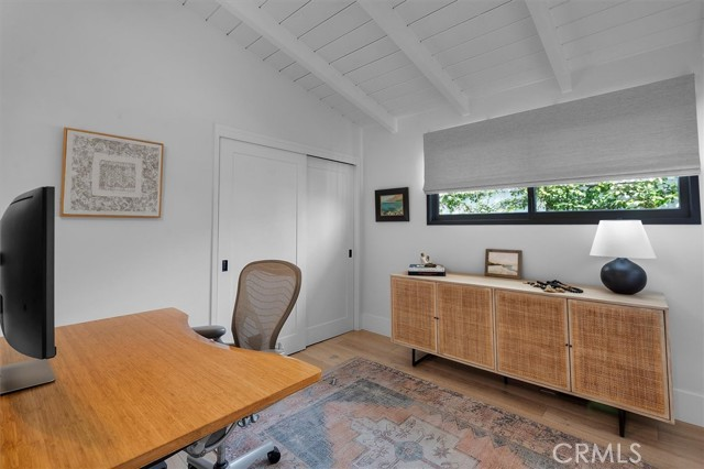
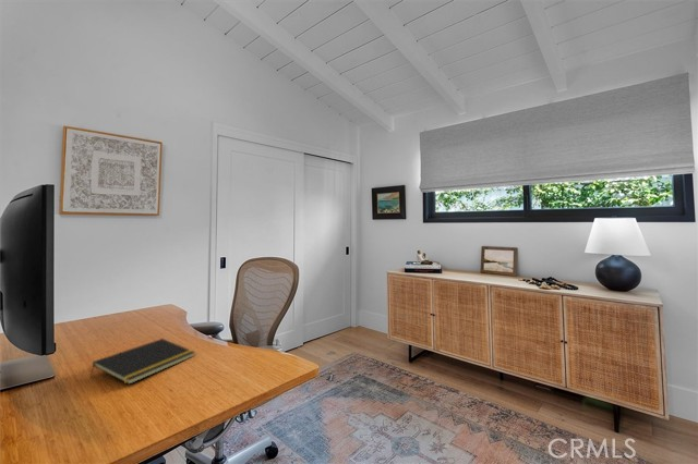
+ notepad (147, 358)
